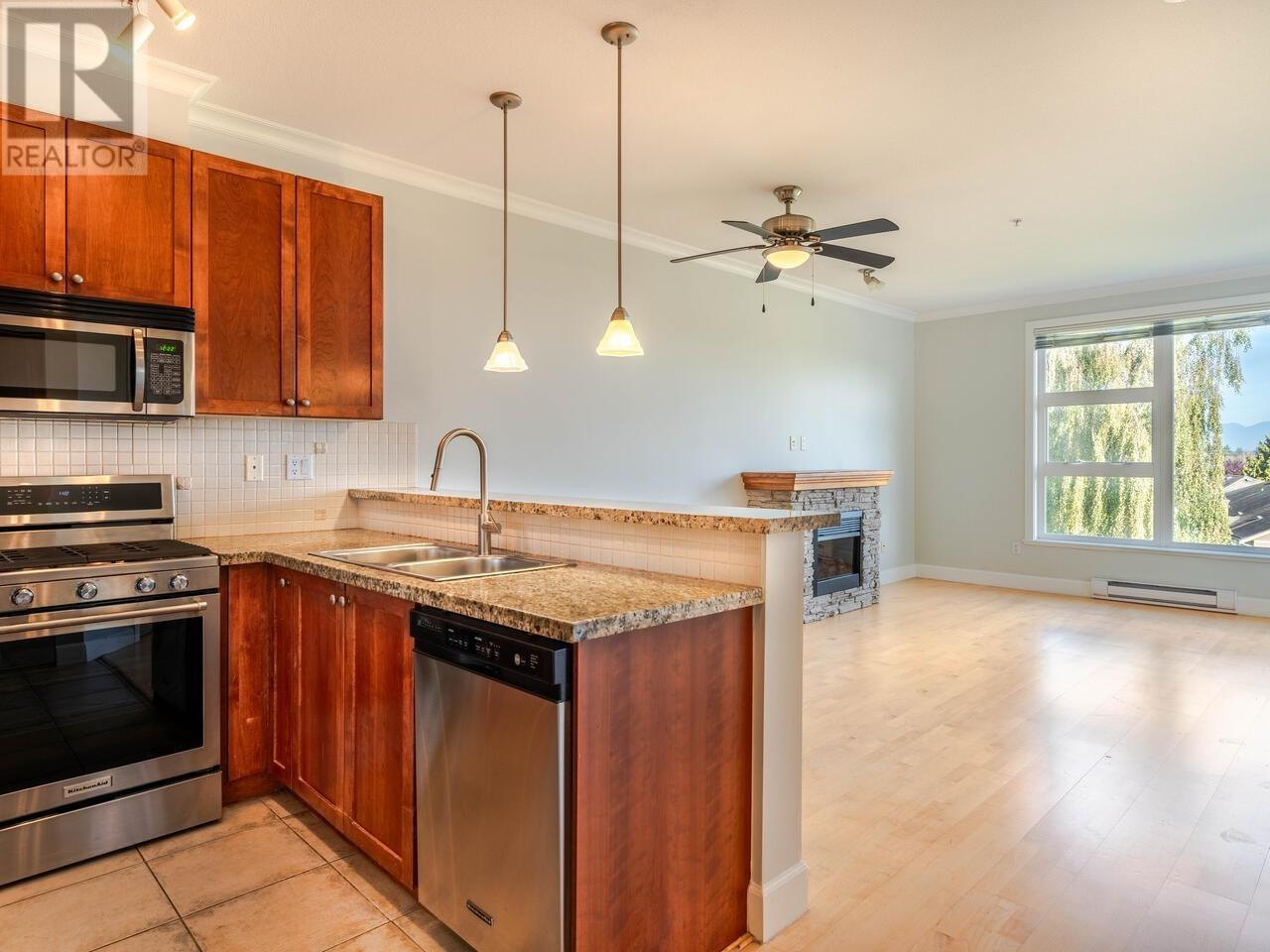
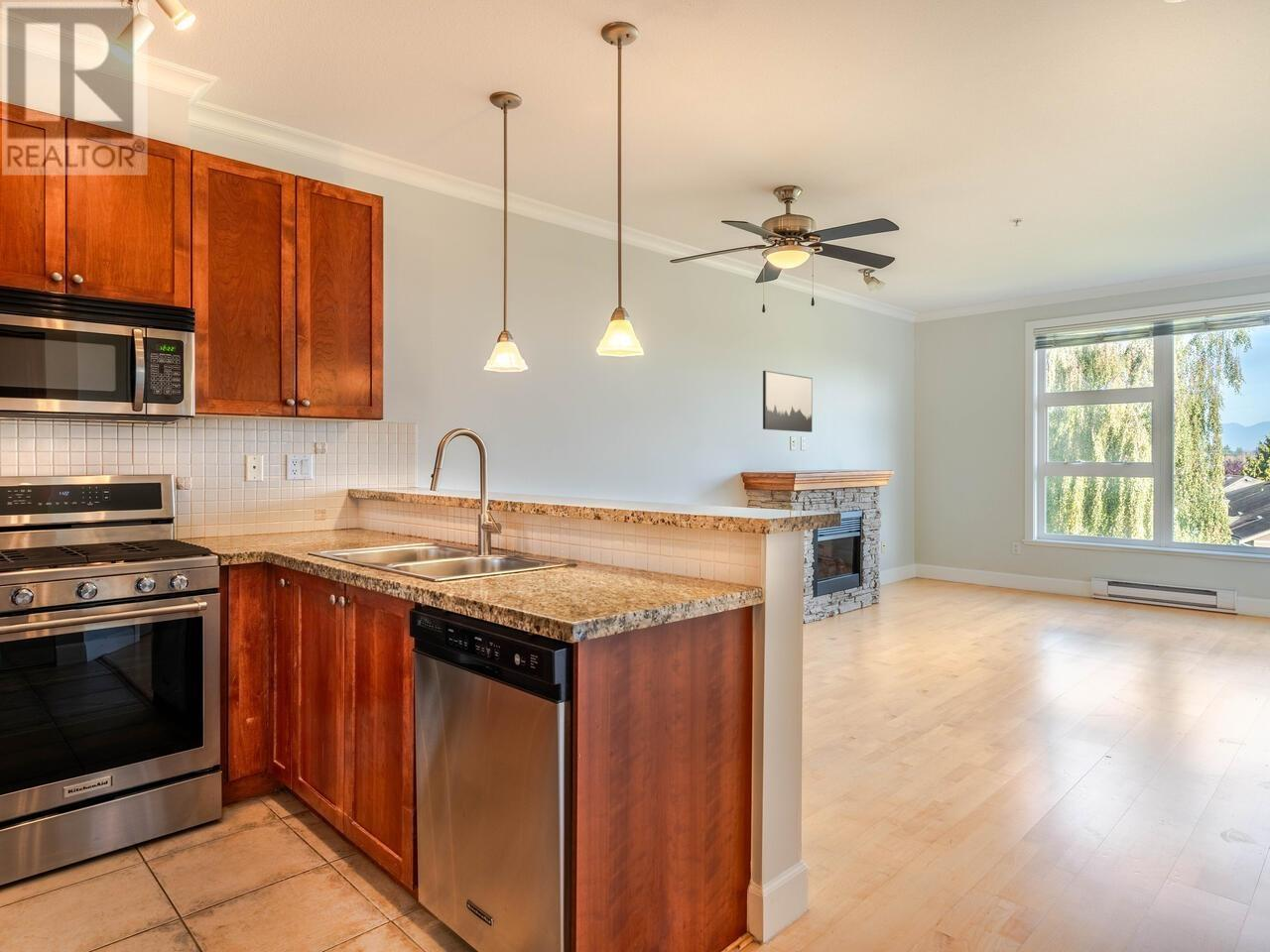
+ wall art (788, 402)
